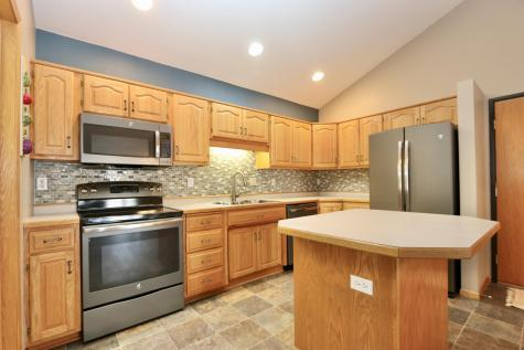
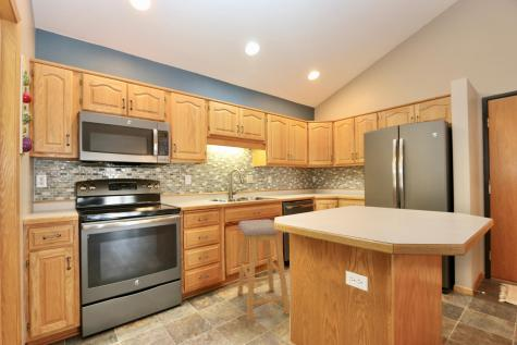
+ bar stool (267, 262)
